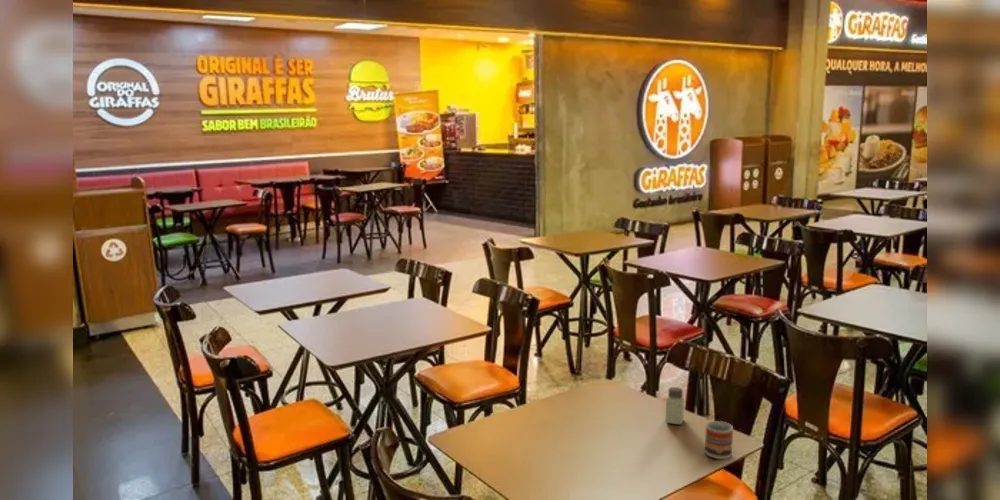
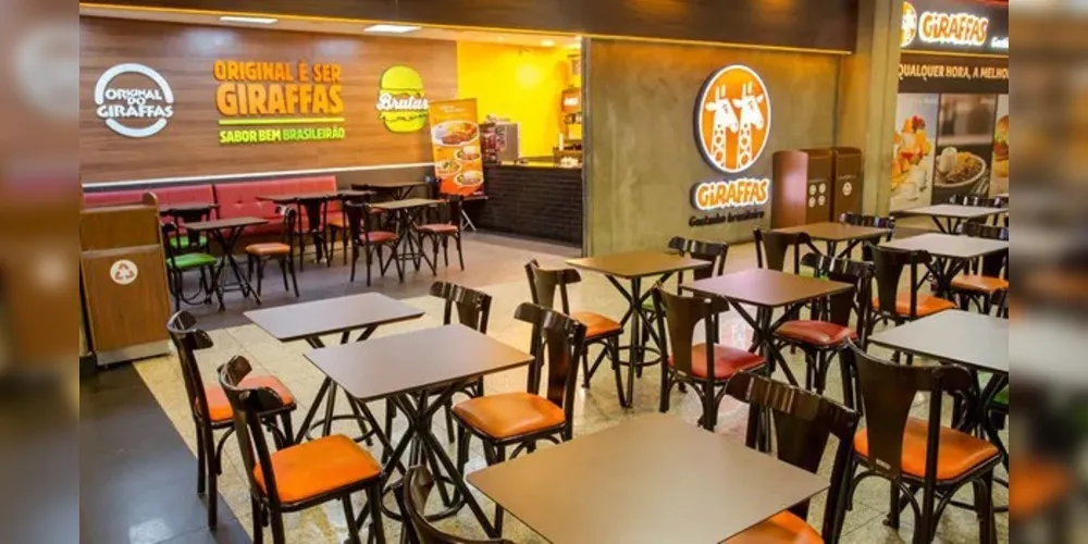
- saltshaker (675, 405)
- cup (716, 437)
